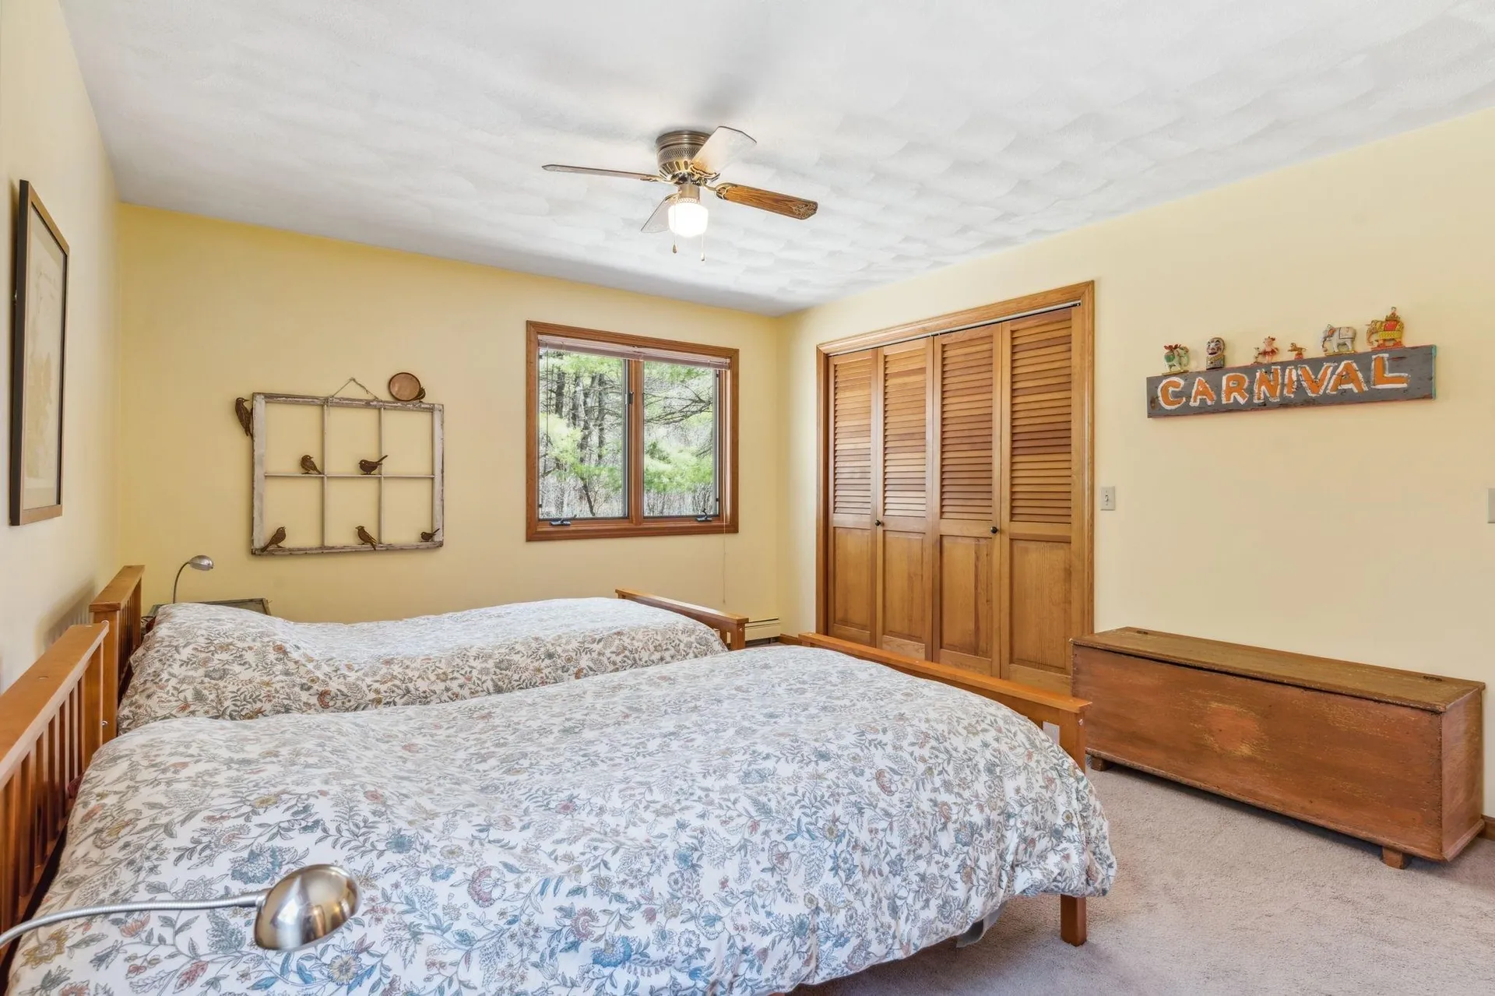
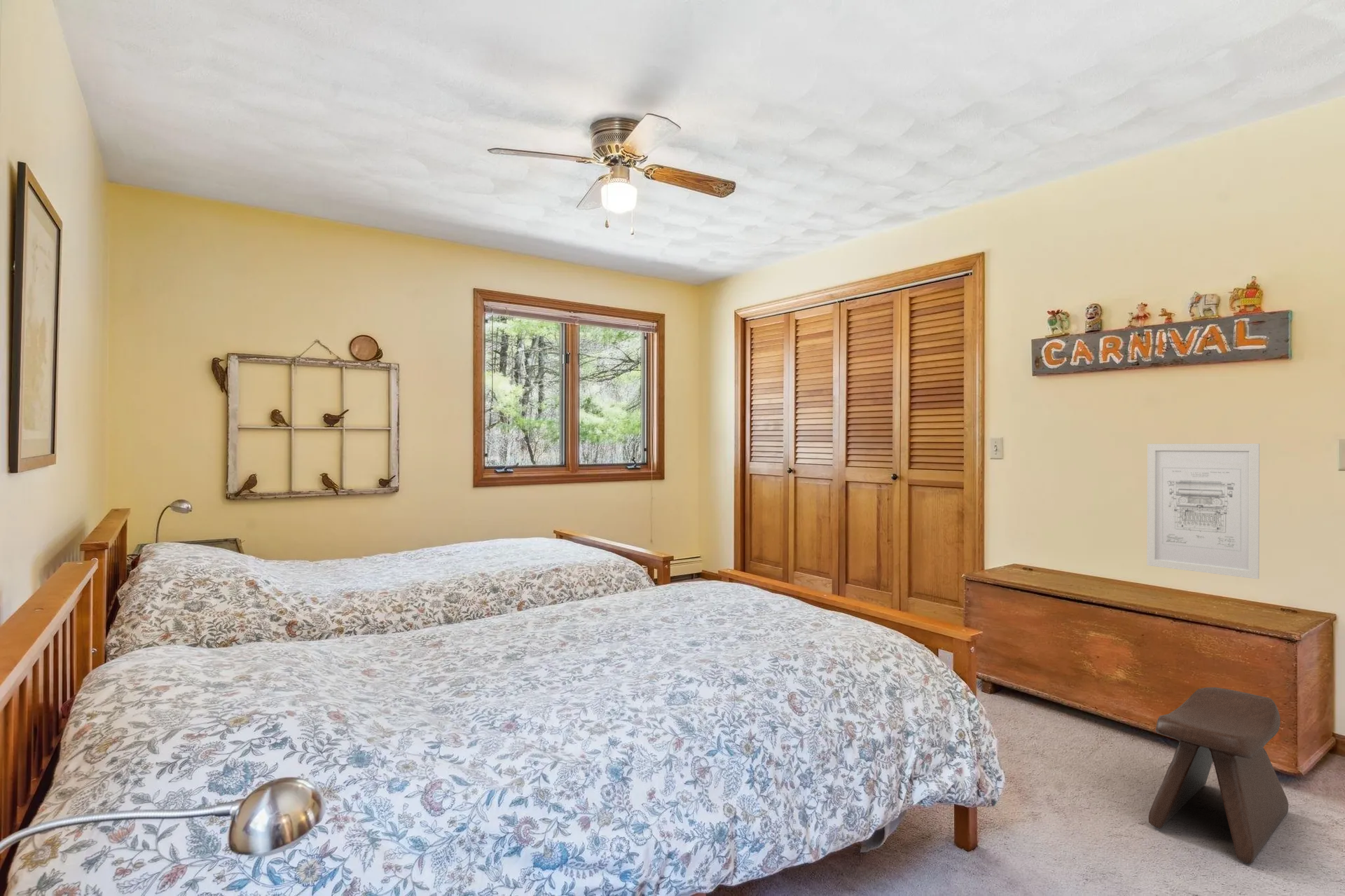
+ wall art (1200, 507)
+ stool (1220, 764)
